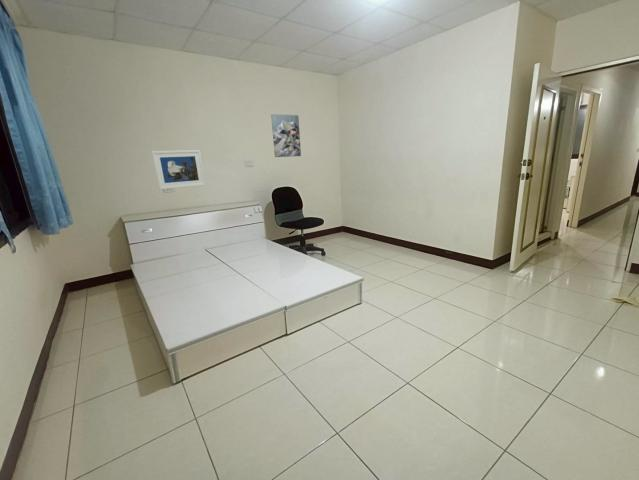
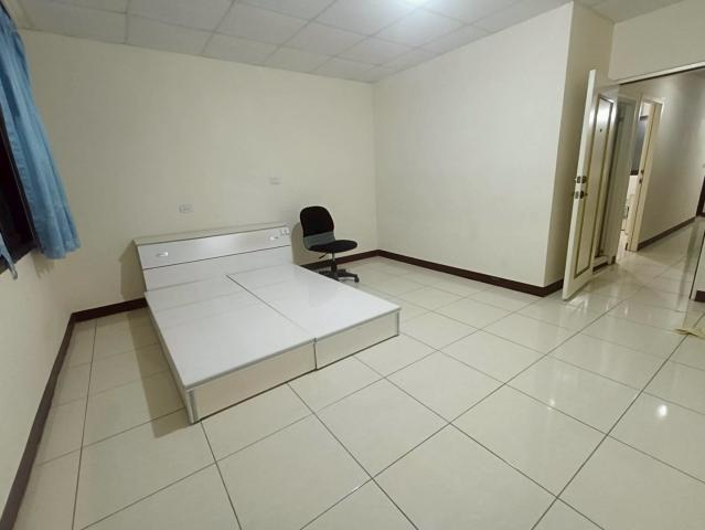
- wall art (286, 136)
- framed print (180, 169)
